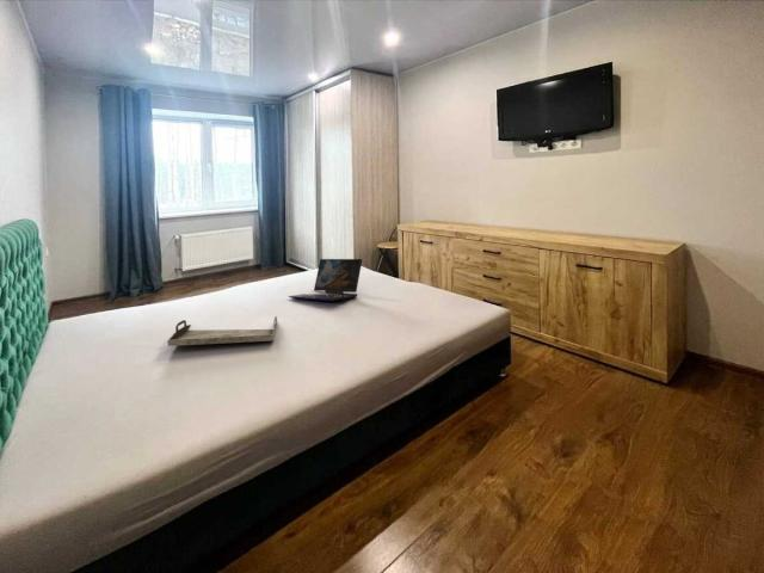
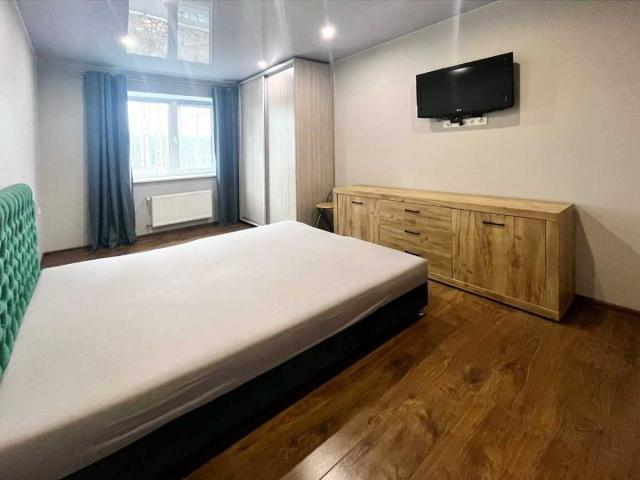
- laptop (326, 278)
- serving tray (229, 329)
